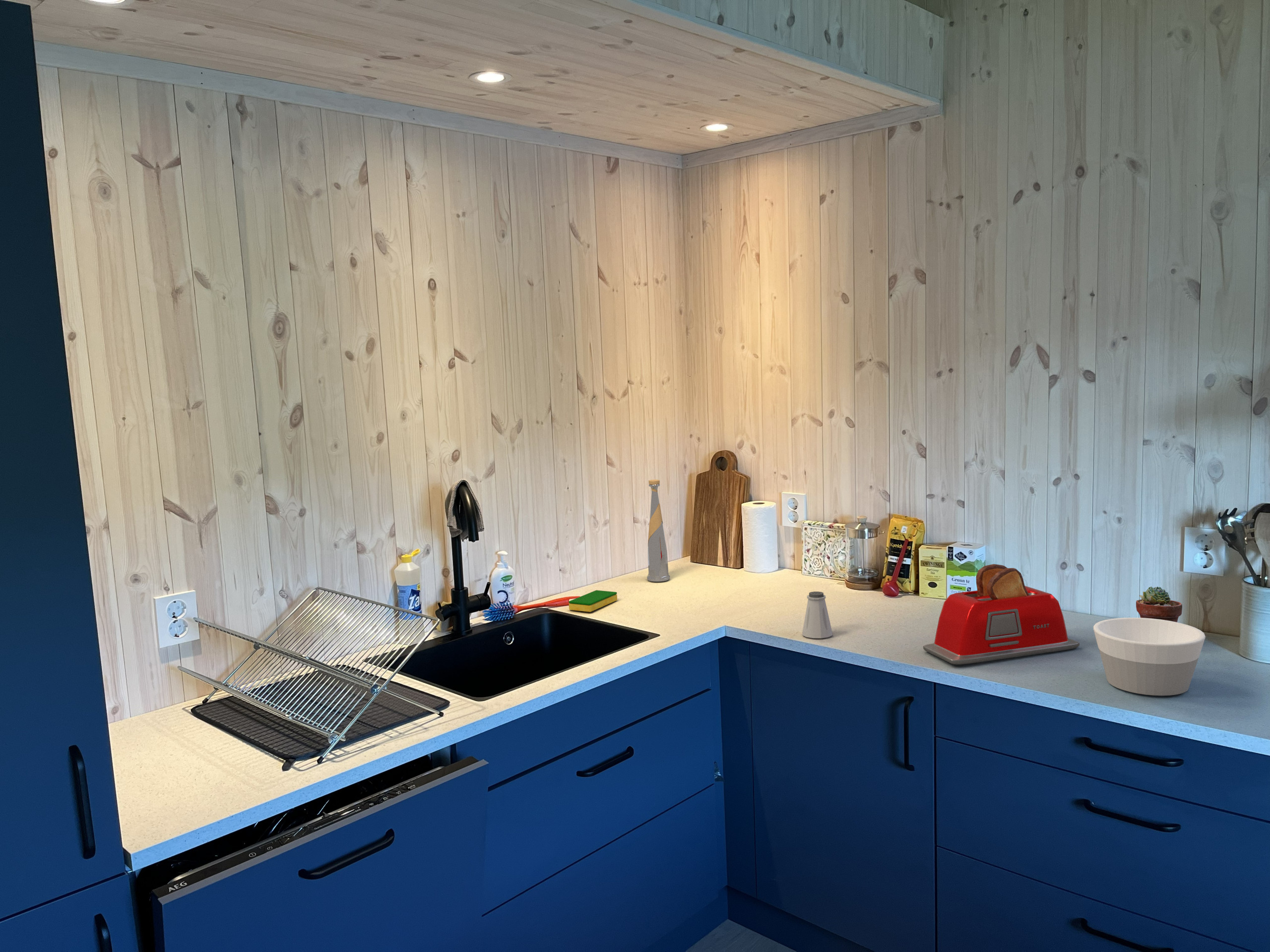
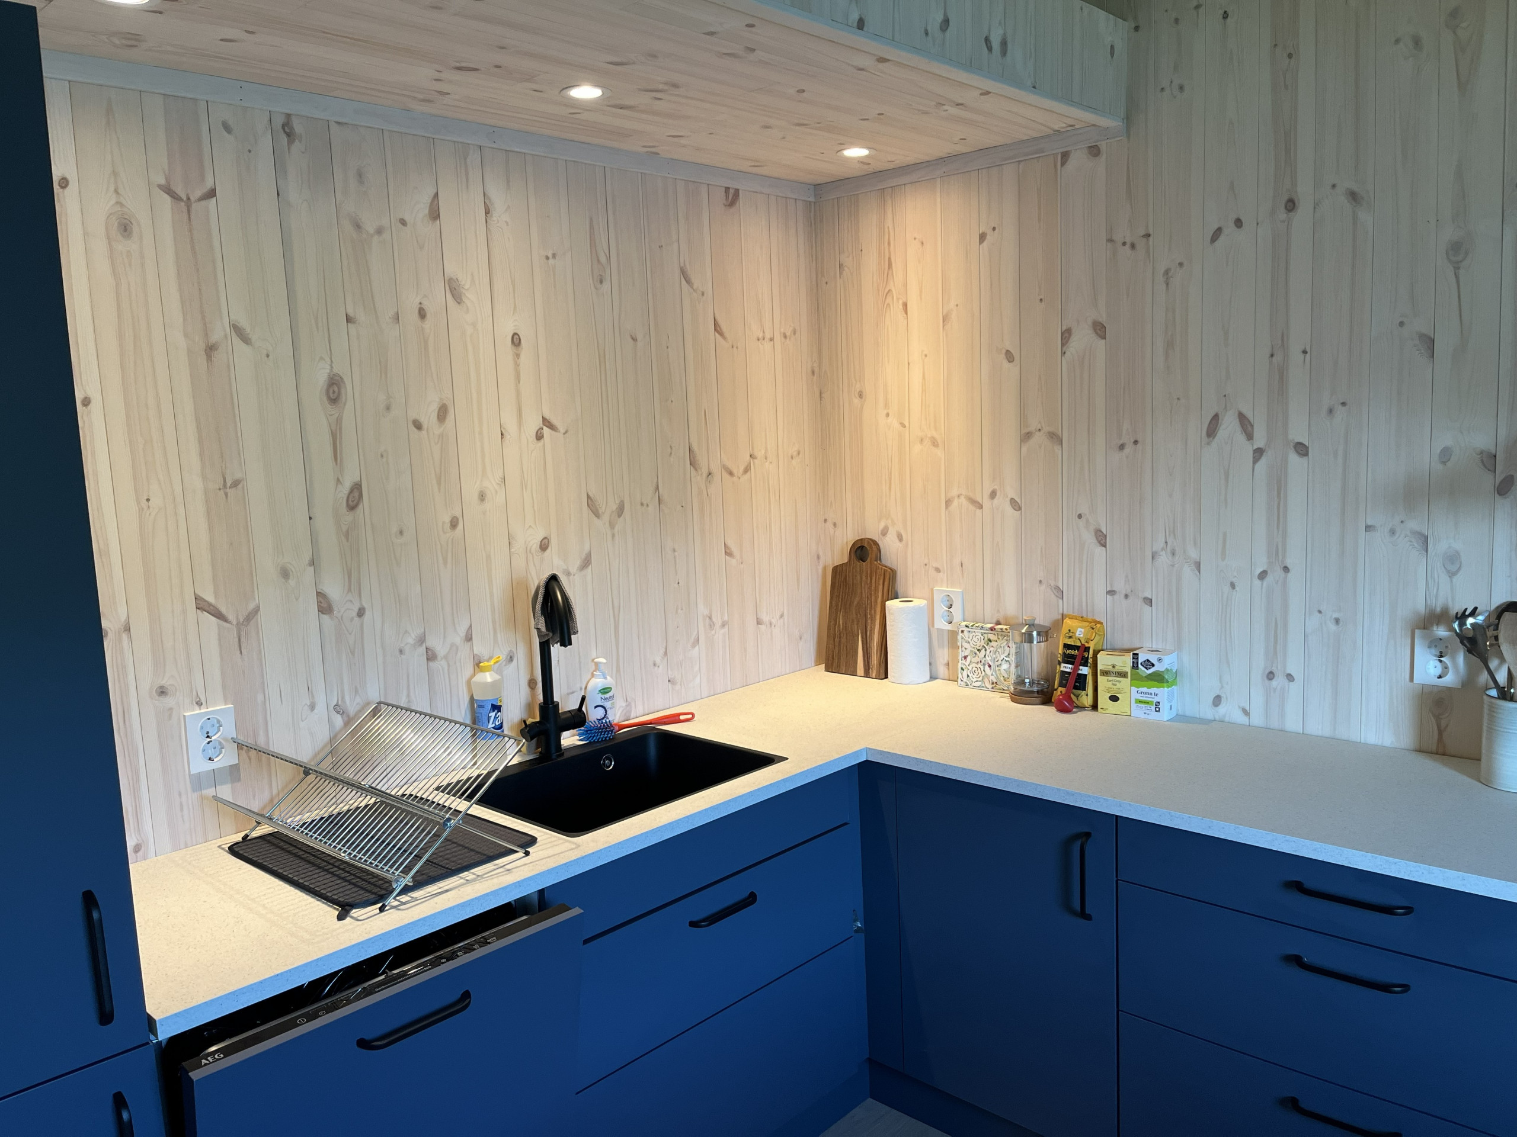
- potted succulent (1158, 613)
- bottle (656, 530)
- bowl (1147, 657)
- saltshaker (817, 613)
- toaster (1001, 608)
- dish sponge (593, 600)
